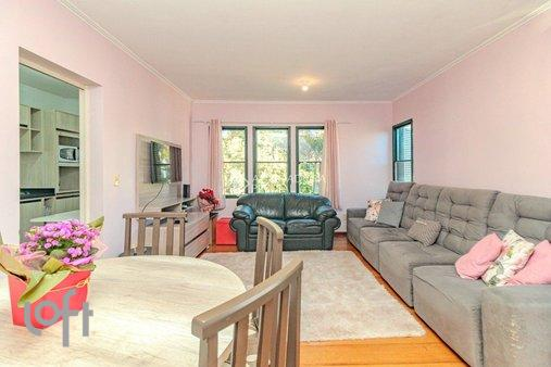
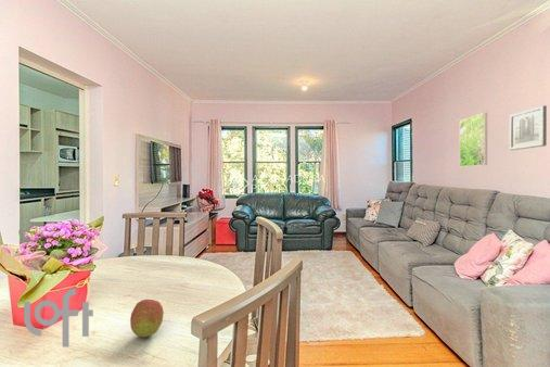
+ fruit (146, 317)
+ wall art (526, 129)
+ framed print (472, 141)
